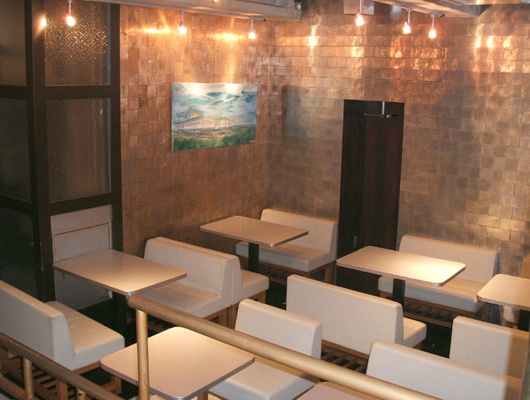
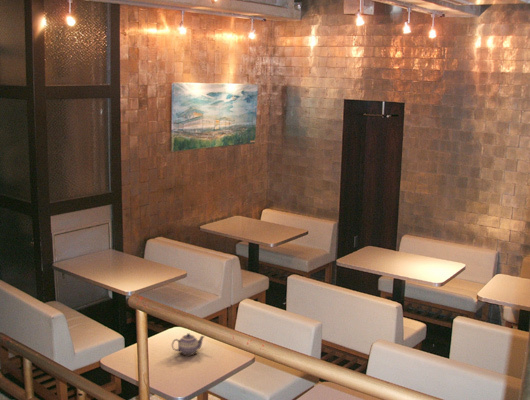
+ teapot (188, 343)
